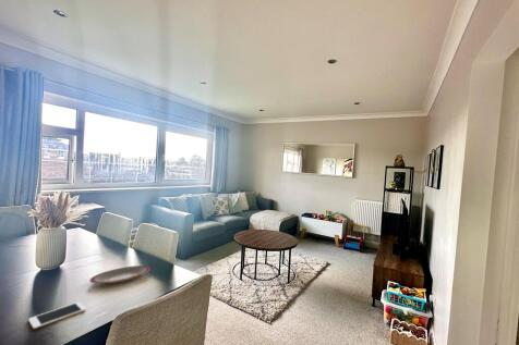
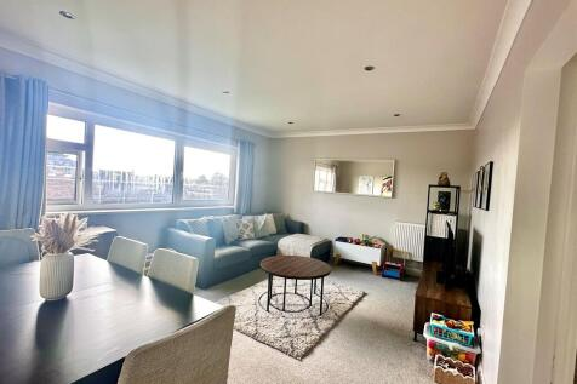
- plate (121, 275)
- cell phone (58, 313)
